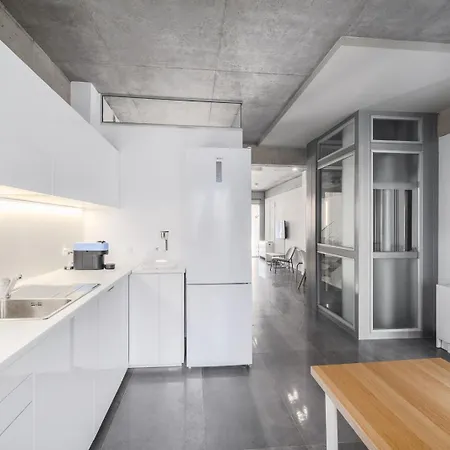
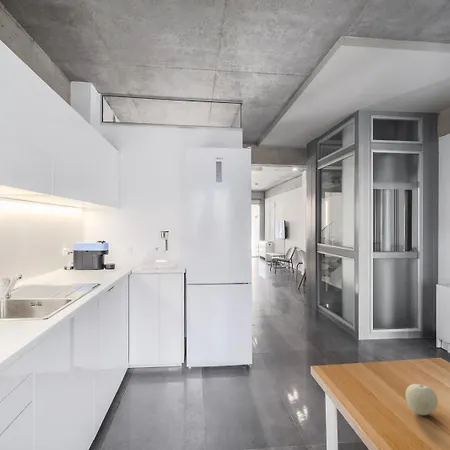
+ fruit (421, 399)
